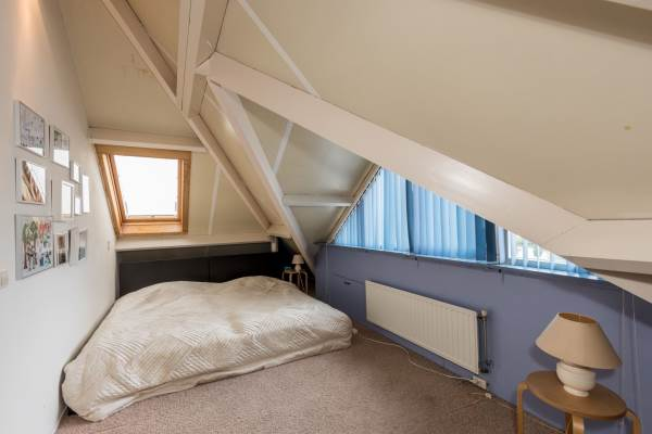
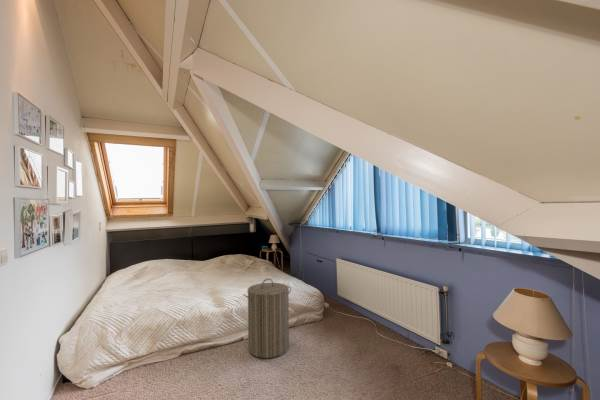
+ laundry hamper (268, 313)
